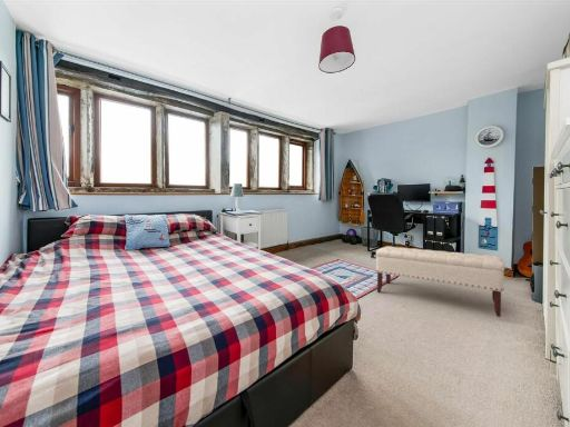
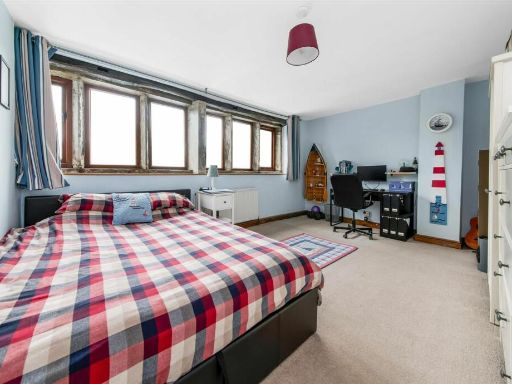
- bench (433, 275)
